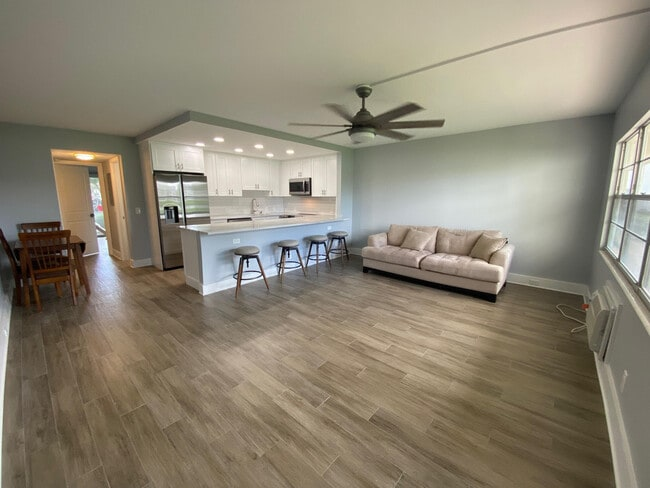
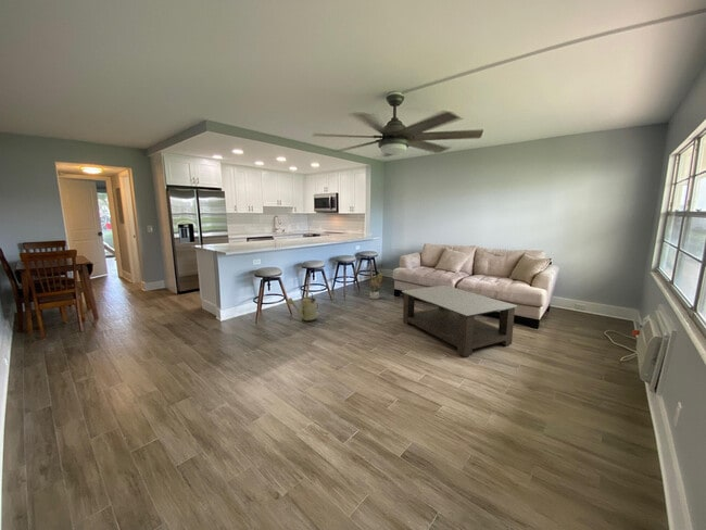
+ potted plant (376, 285)
+ watering can (303, 306)
+ coffee table (453, 315)
